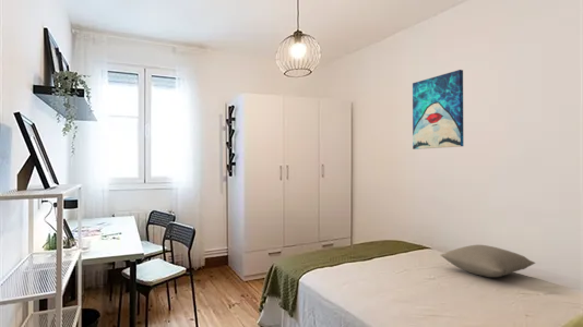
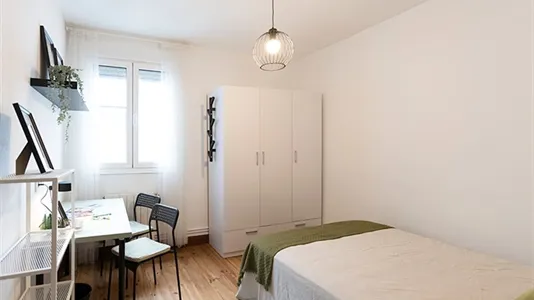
- pillow (486, 259)
- wall art (436, 112)
